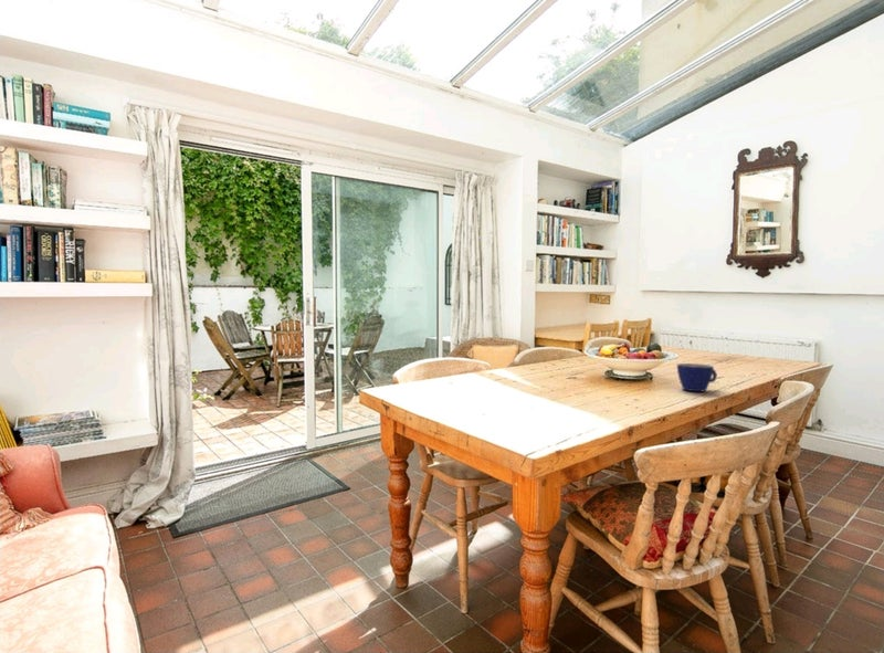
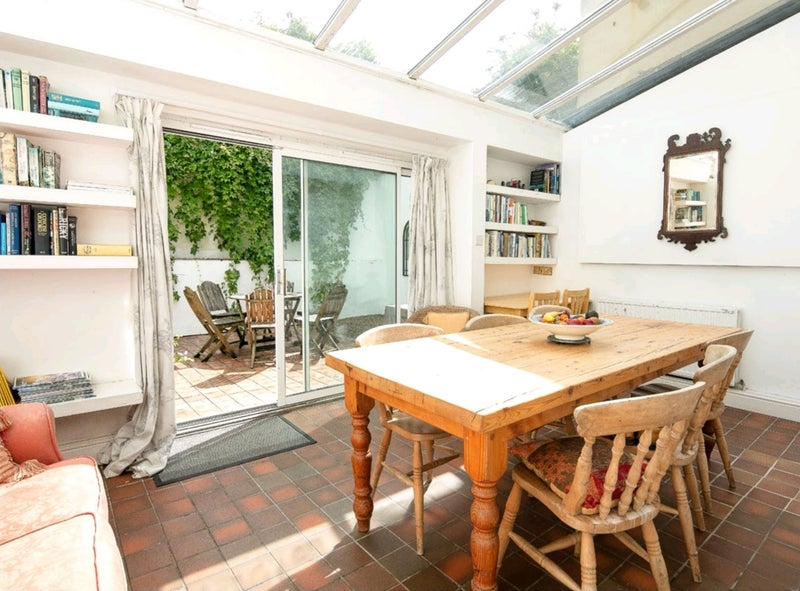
- cup (698, 377)
